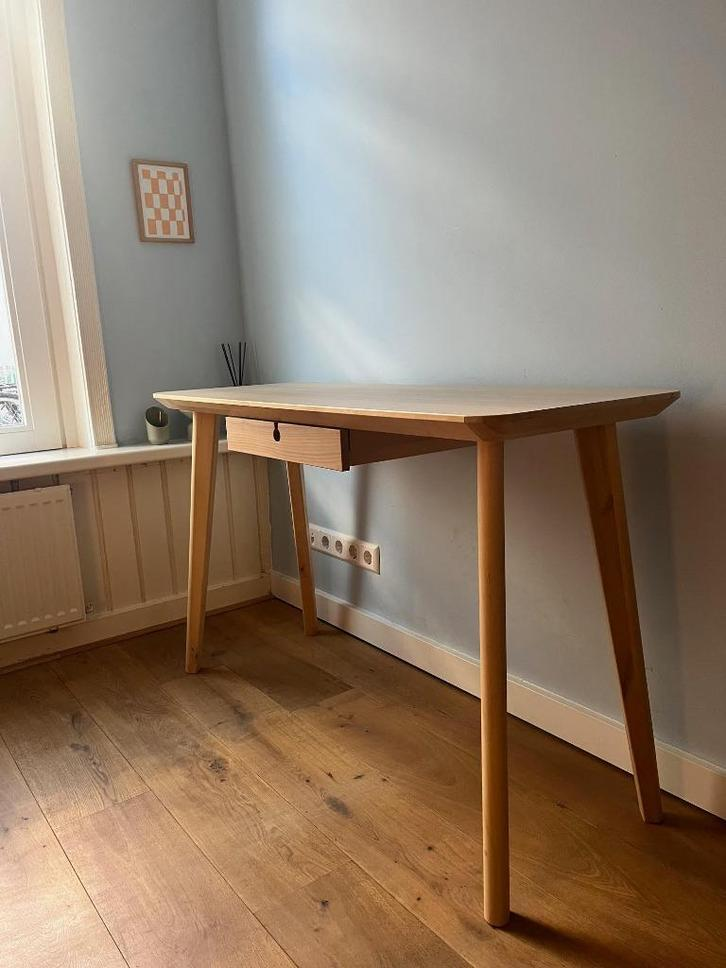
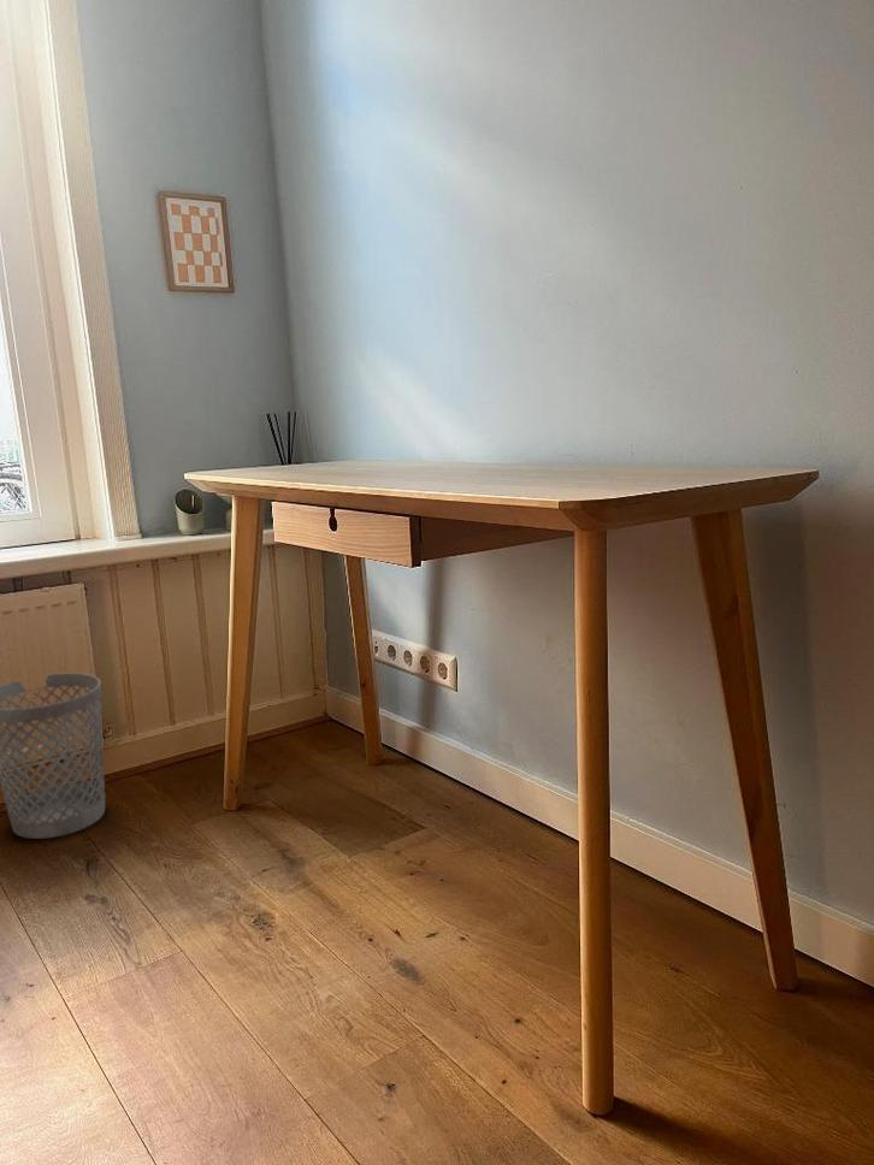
+ wastebasket (49, 755)
